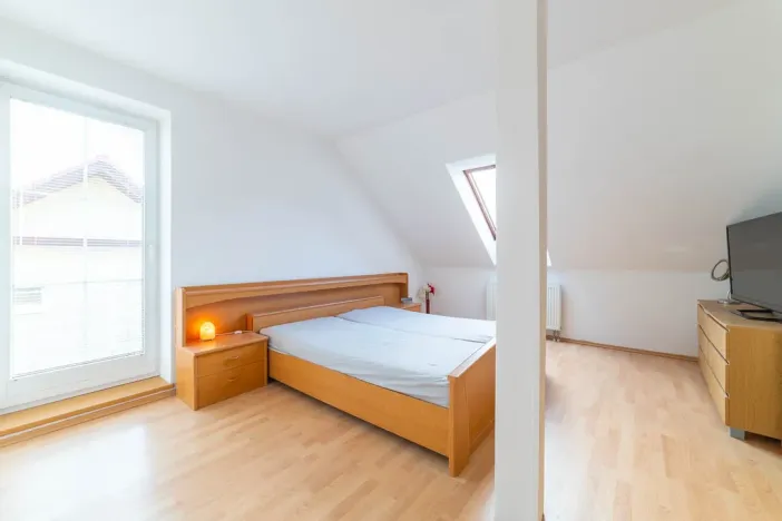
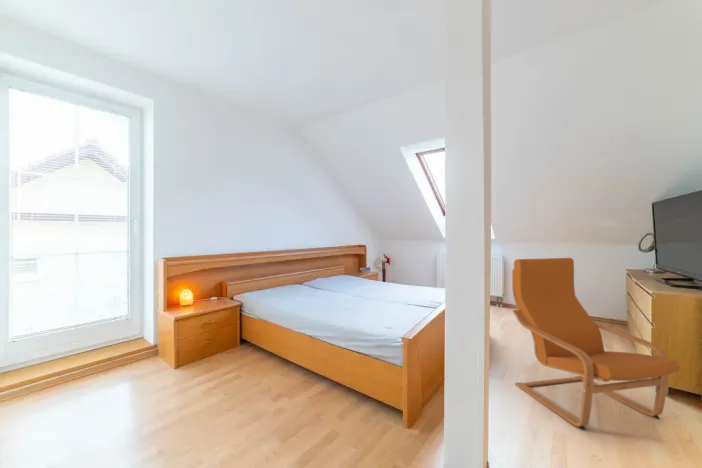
+ armchair (582, 331)
